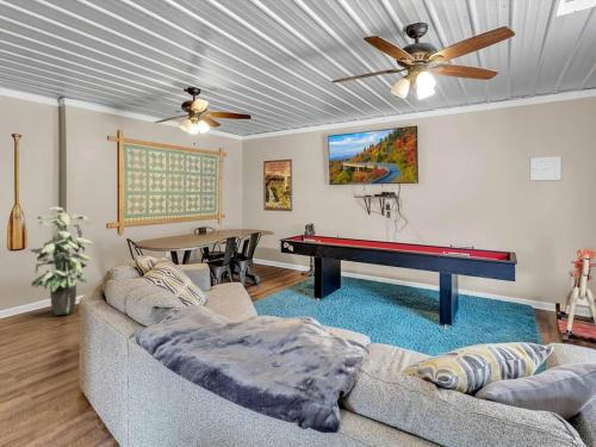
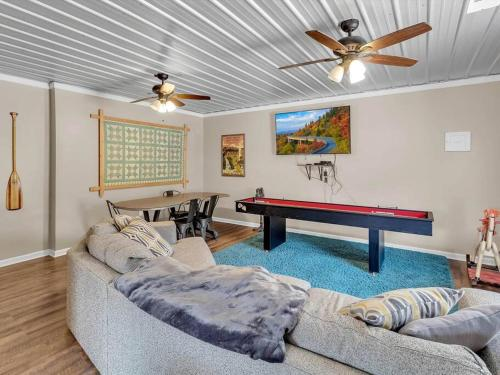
- indoor plant (61, 260)
